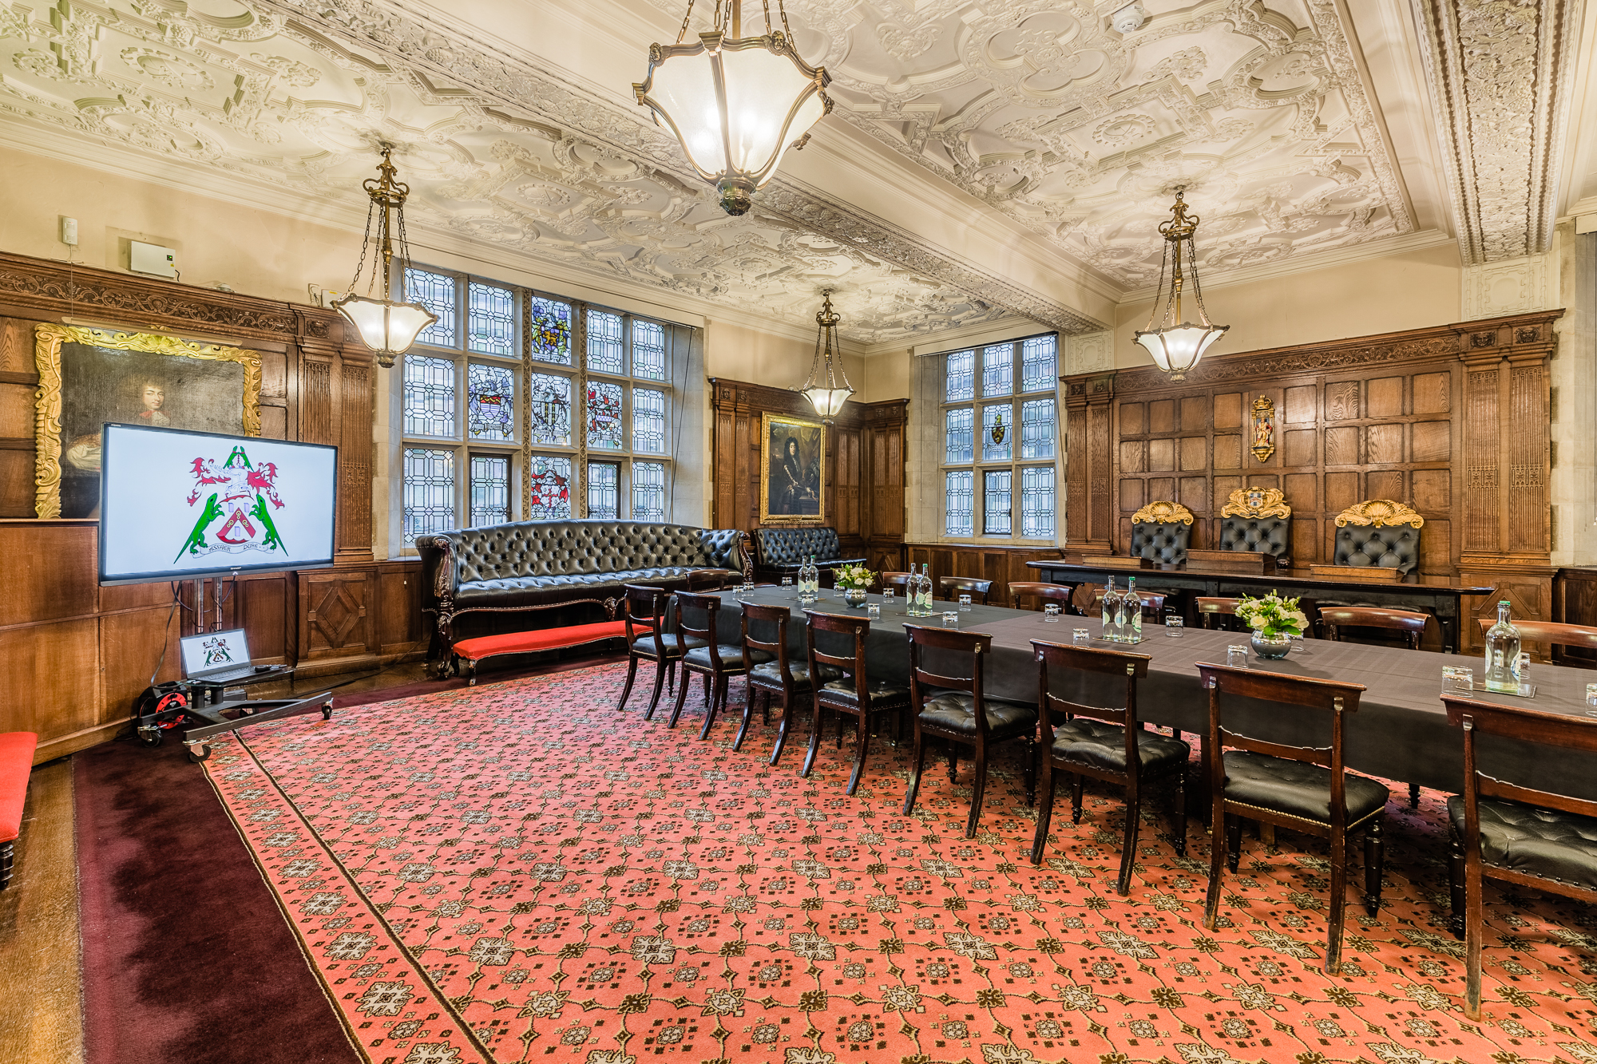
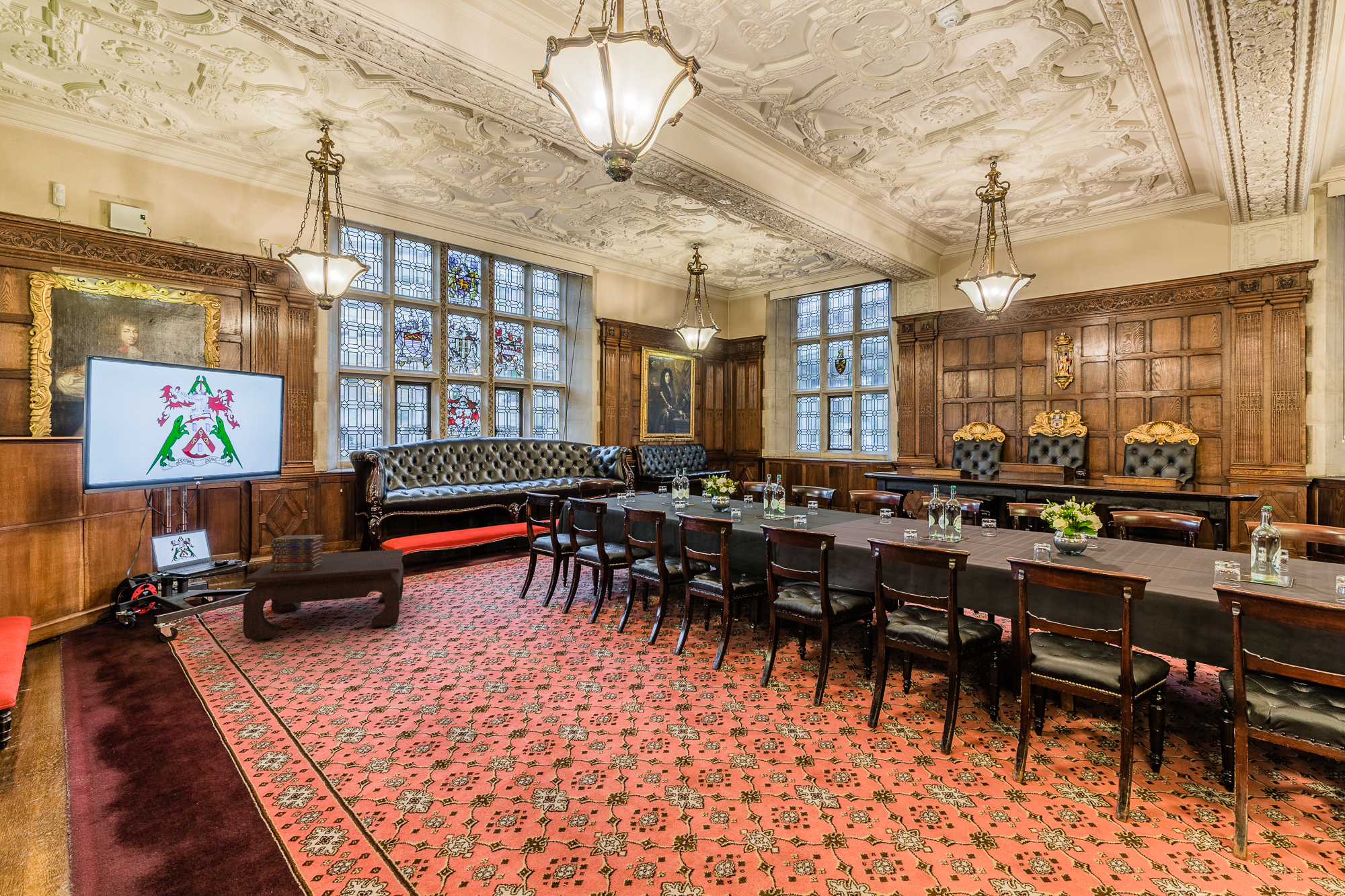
+ book stack (298, 552)
+ coffee table (334, 589)
